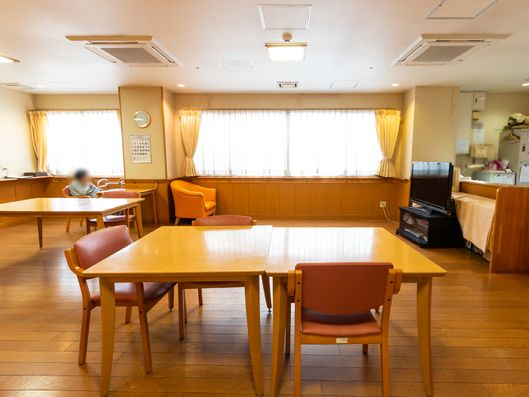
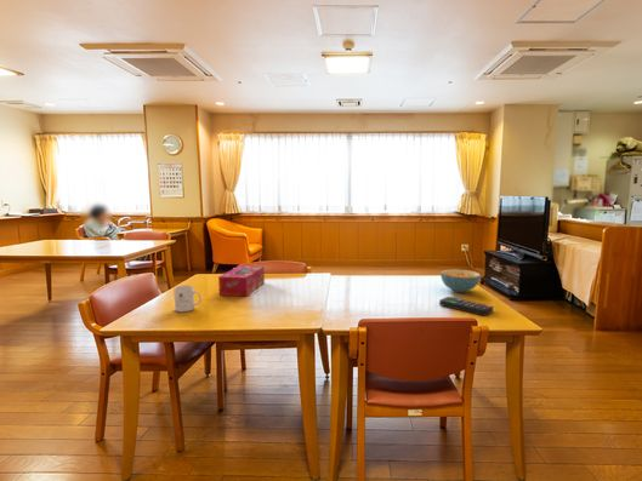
+ remote control (465, 304)
+ cereal bowl (459, 281)
+ mug (187, 298)
+ tissue box (243, 280)
